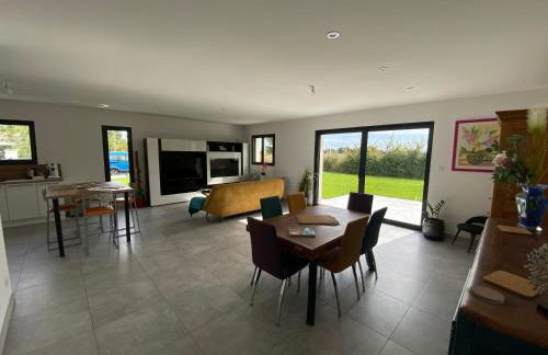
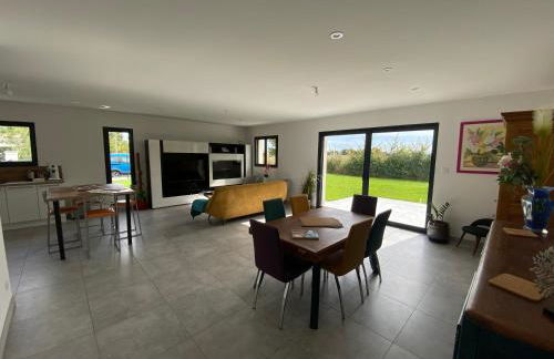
- coaster (487, 294)
